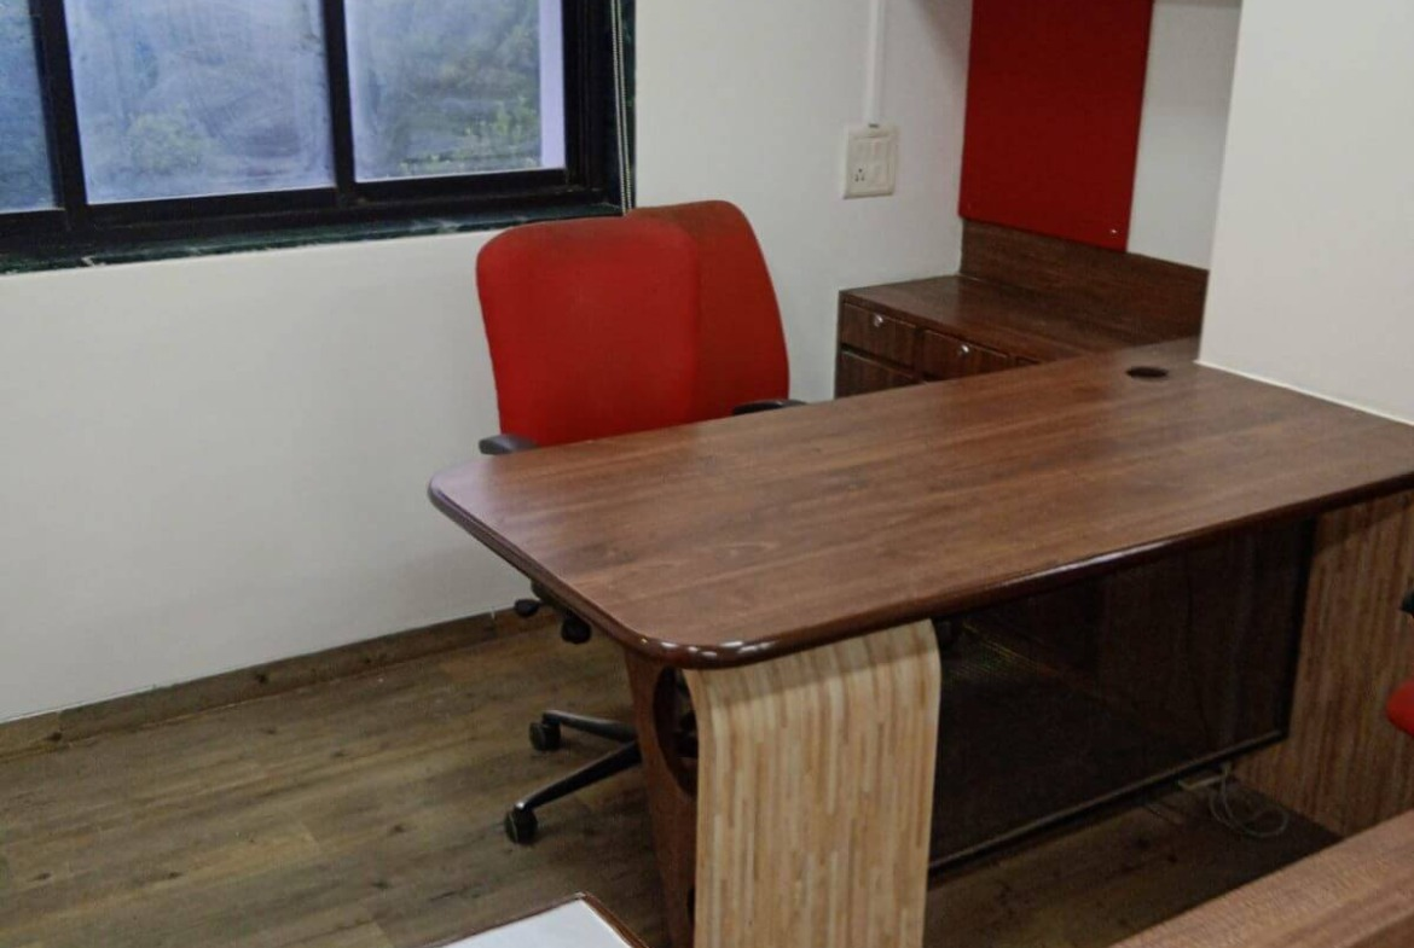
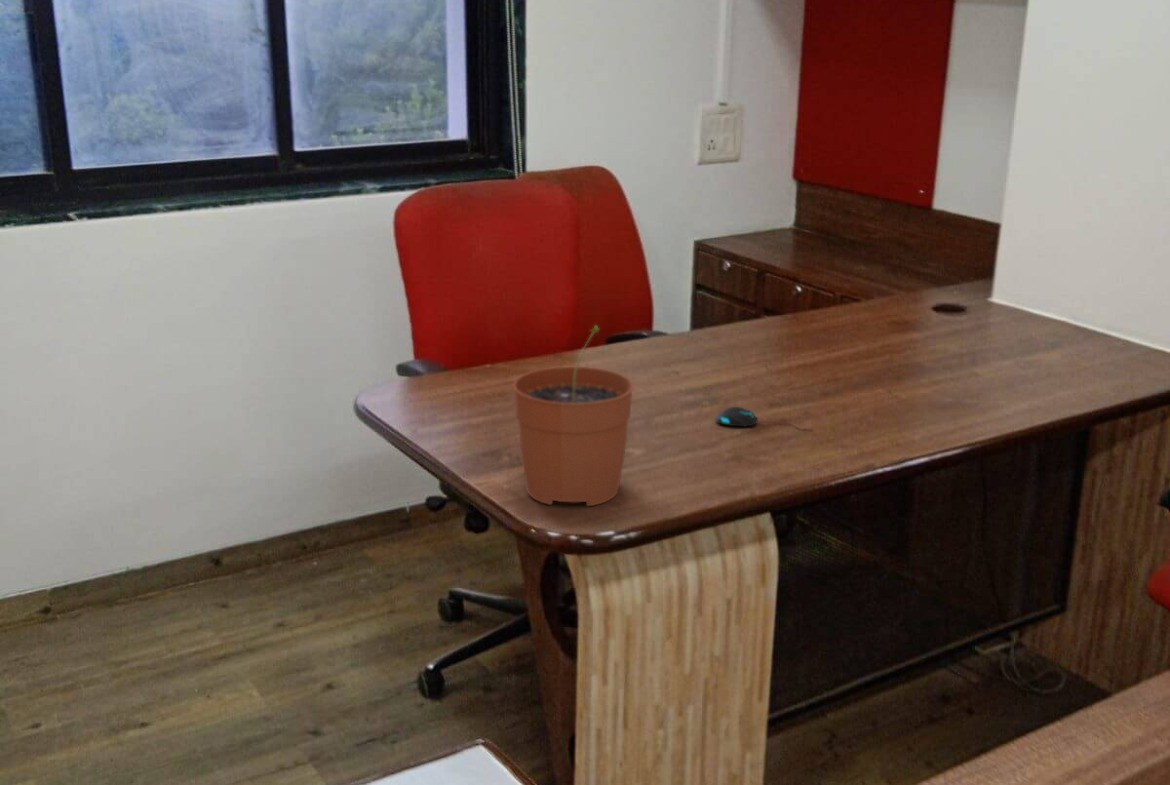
+ plant pot (573, 410)
+ mouse (761, 421)
